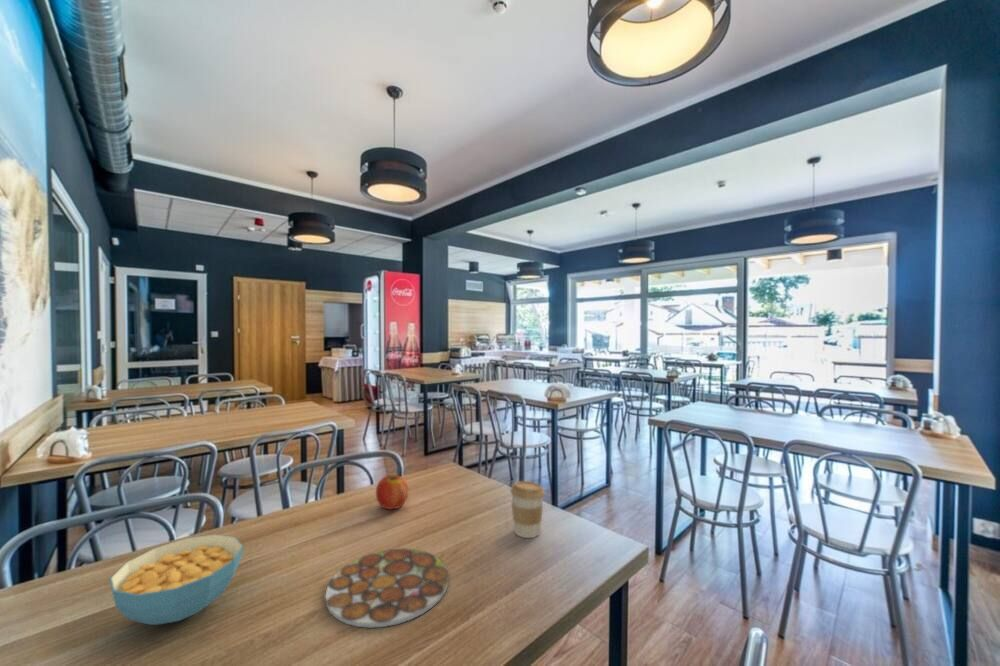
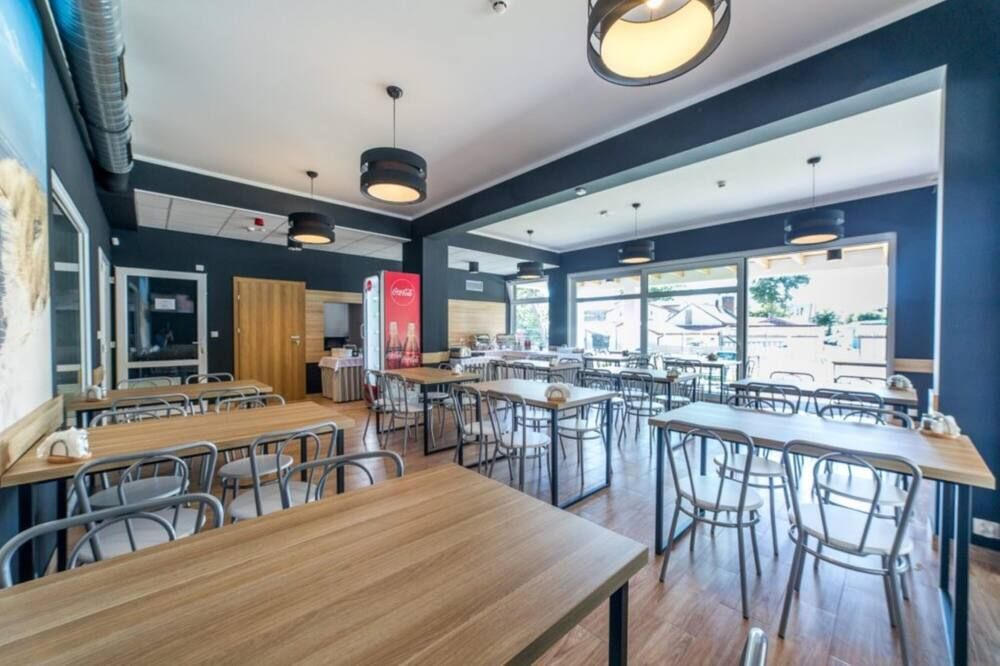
- coffee cup (527, 507)
- fruit (392, 490)
- cereal bowl (181, 586)
- plate (389, 582)
